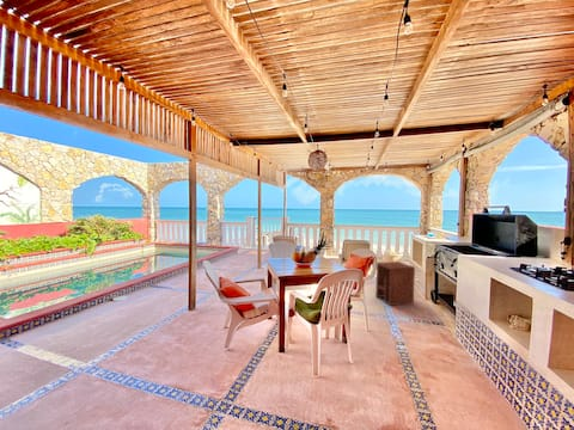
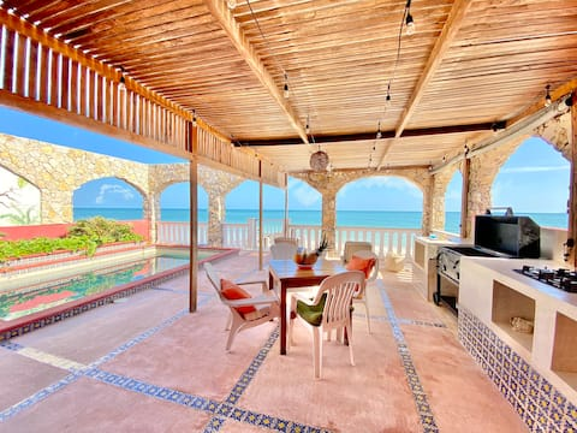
- side table (393, 282)
